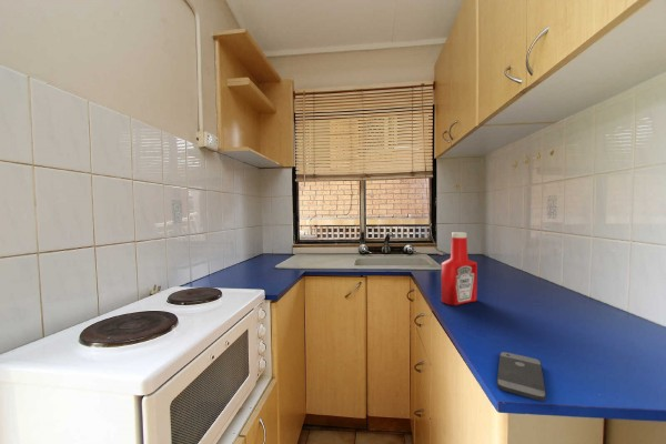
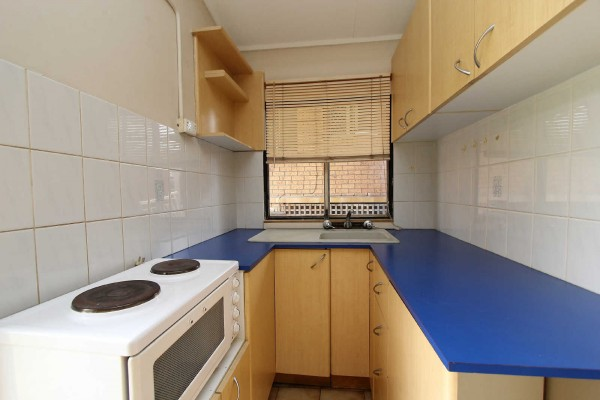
- soap bottle (458, 266)
- smartphone (519, 373)
